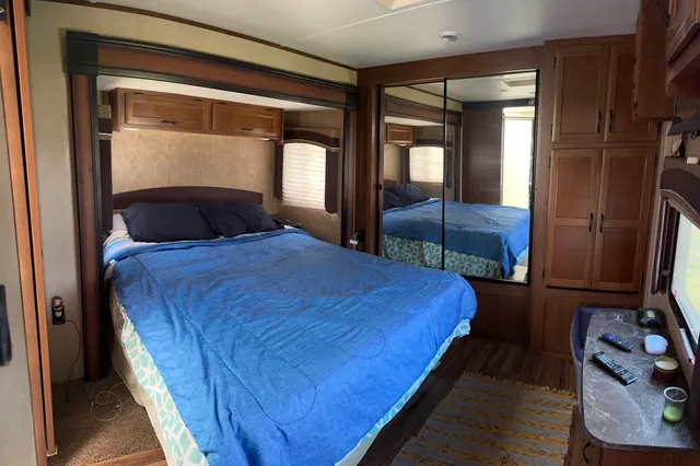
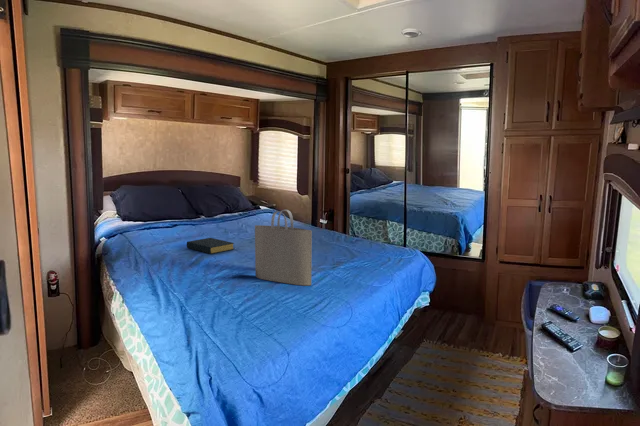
+ tote bag (282, 246)
+ hardback book (210, 245)
